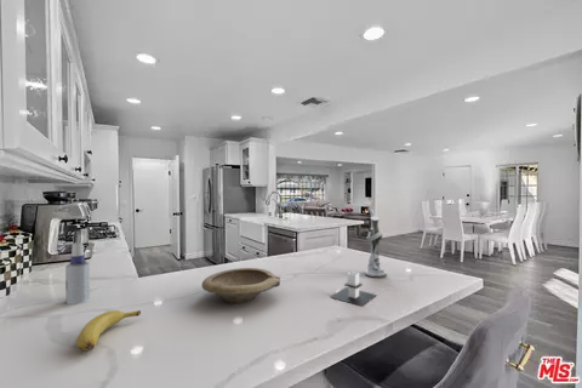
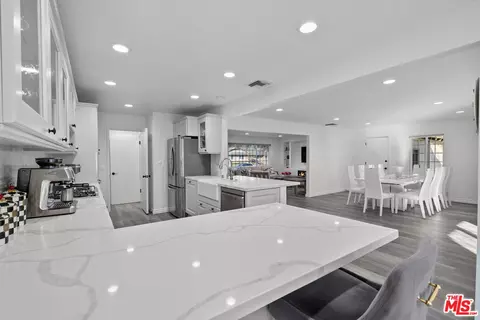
- architectural model (353, 284)
- bowl (240, 286)
- utensil holder (375, 240)
- spray bottle (78, 272)
- banana (107, 327)
